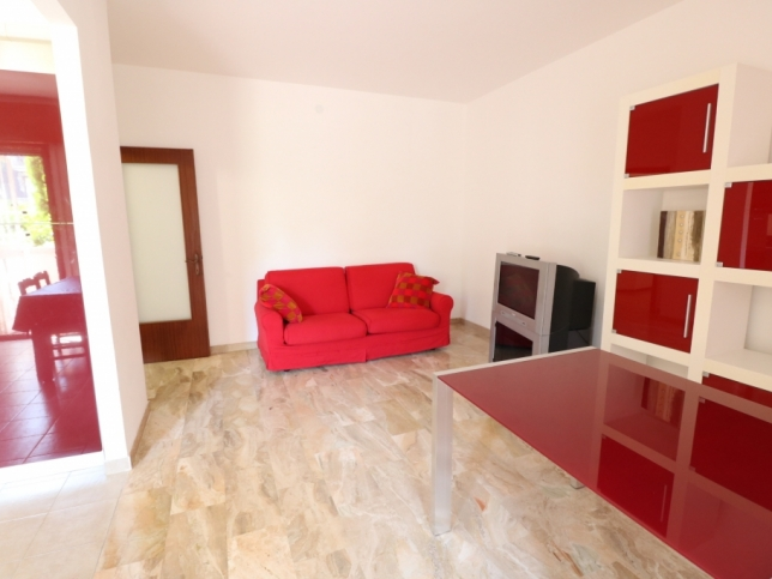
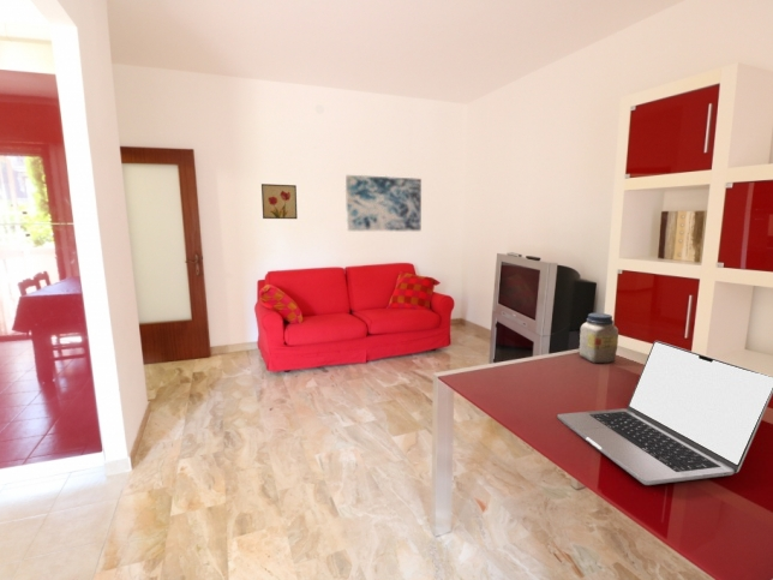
+ wall art (278, 202)
+ wall art (384, 204)
+ laptop (651, 401)
+ jar (598, 336)
